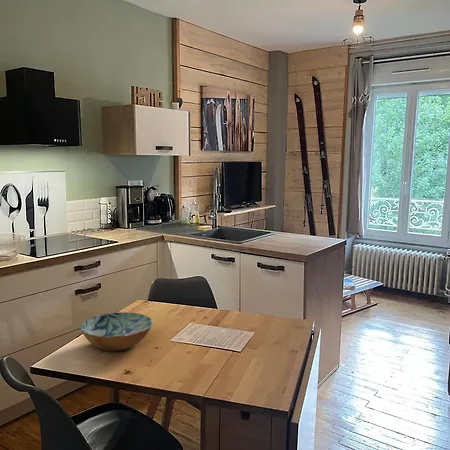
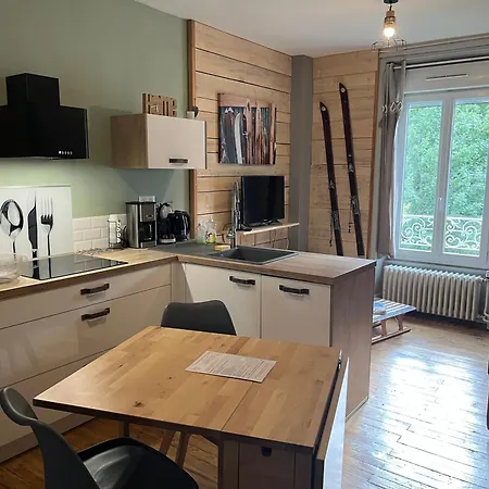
- bowl (117, 334)
